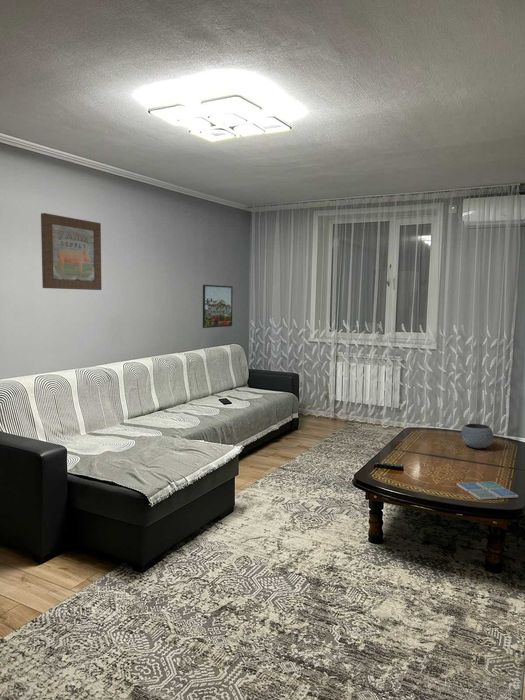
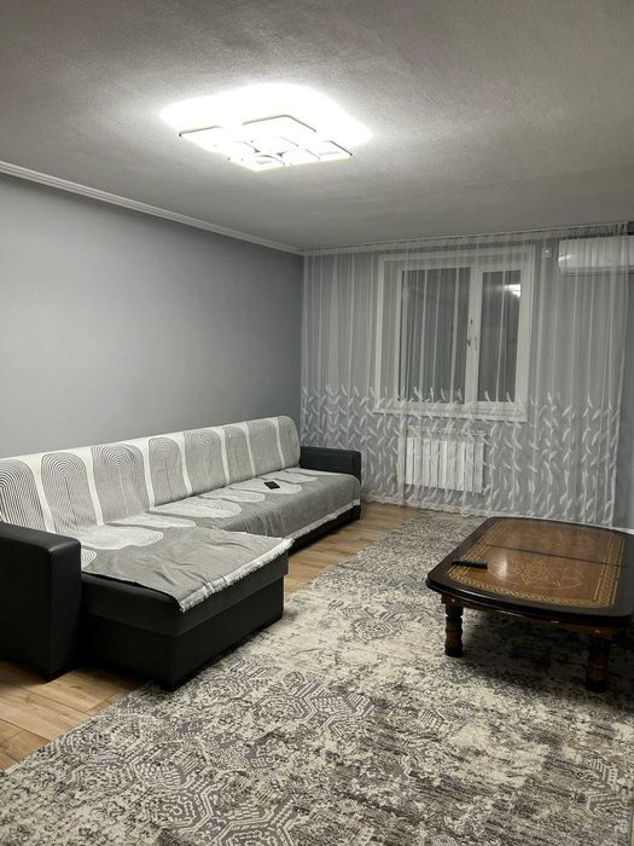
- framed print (218, 306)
- bowl (477, 436)
- wall art (73, 254)
- drink coaster (486, 490)
